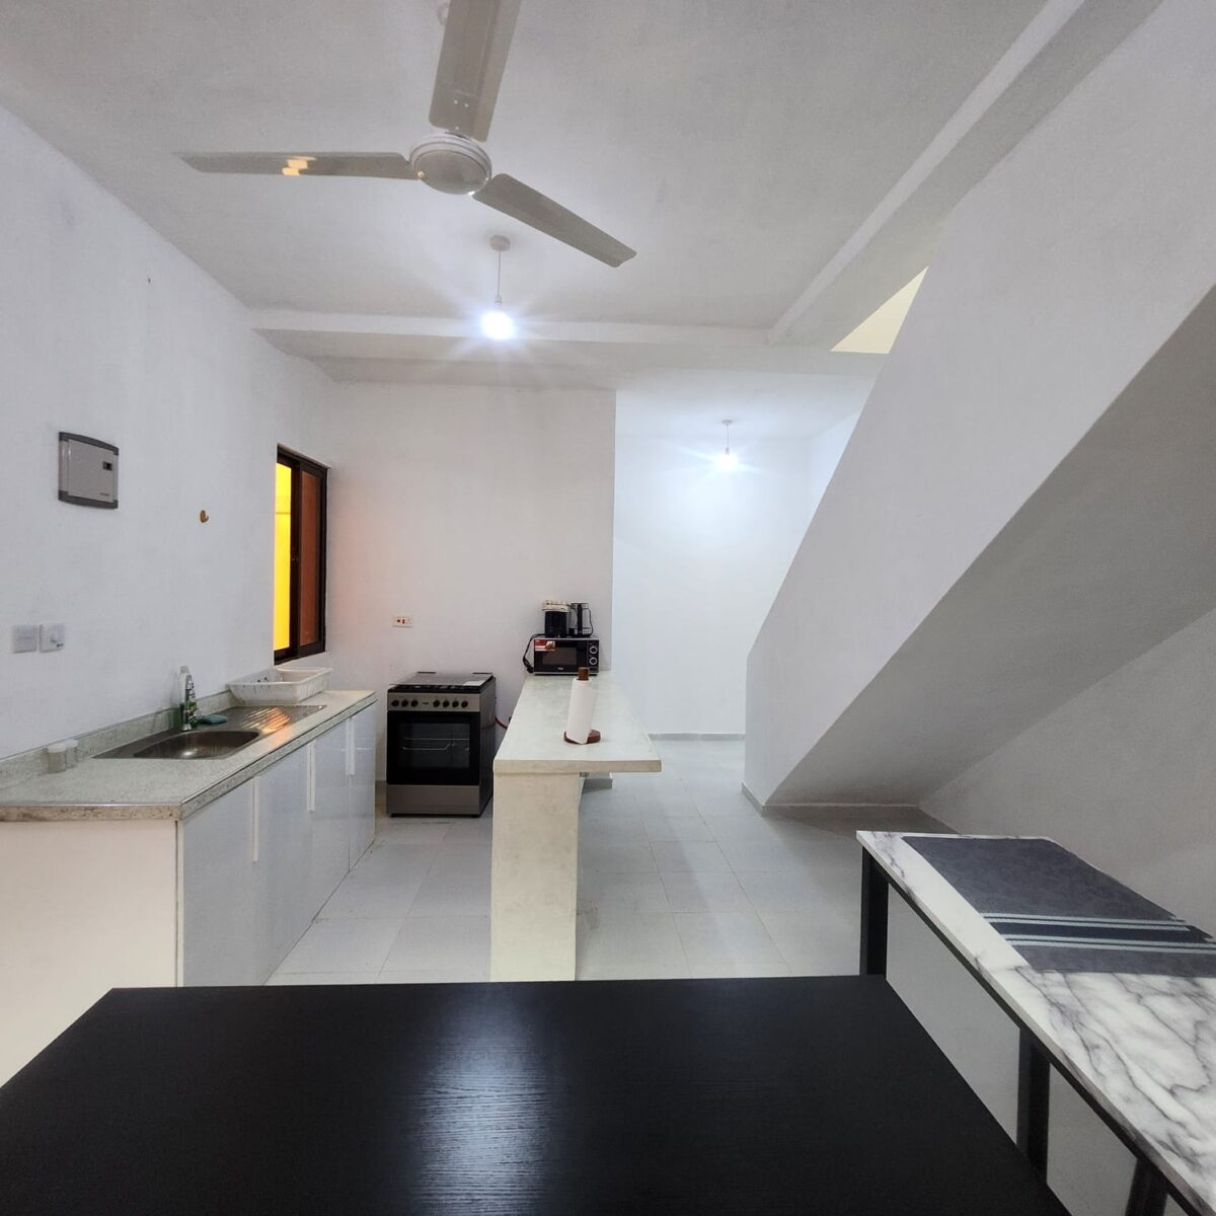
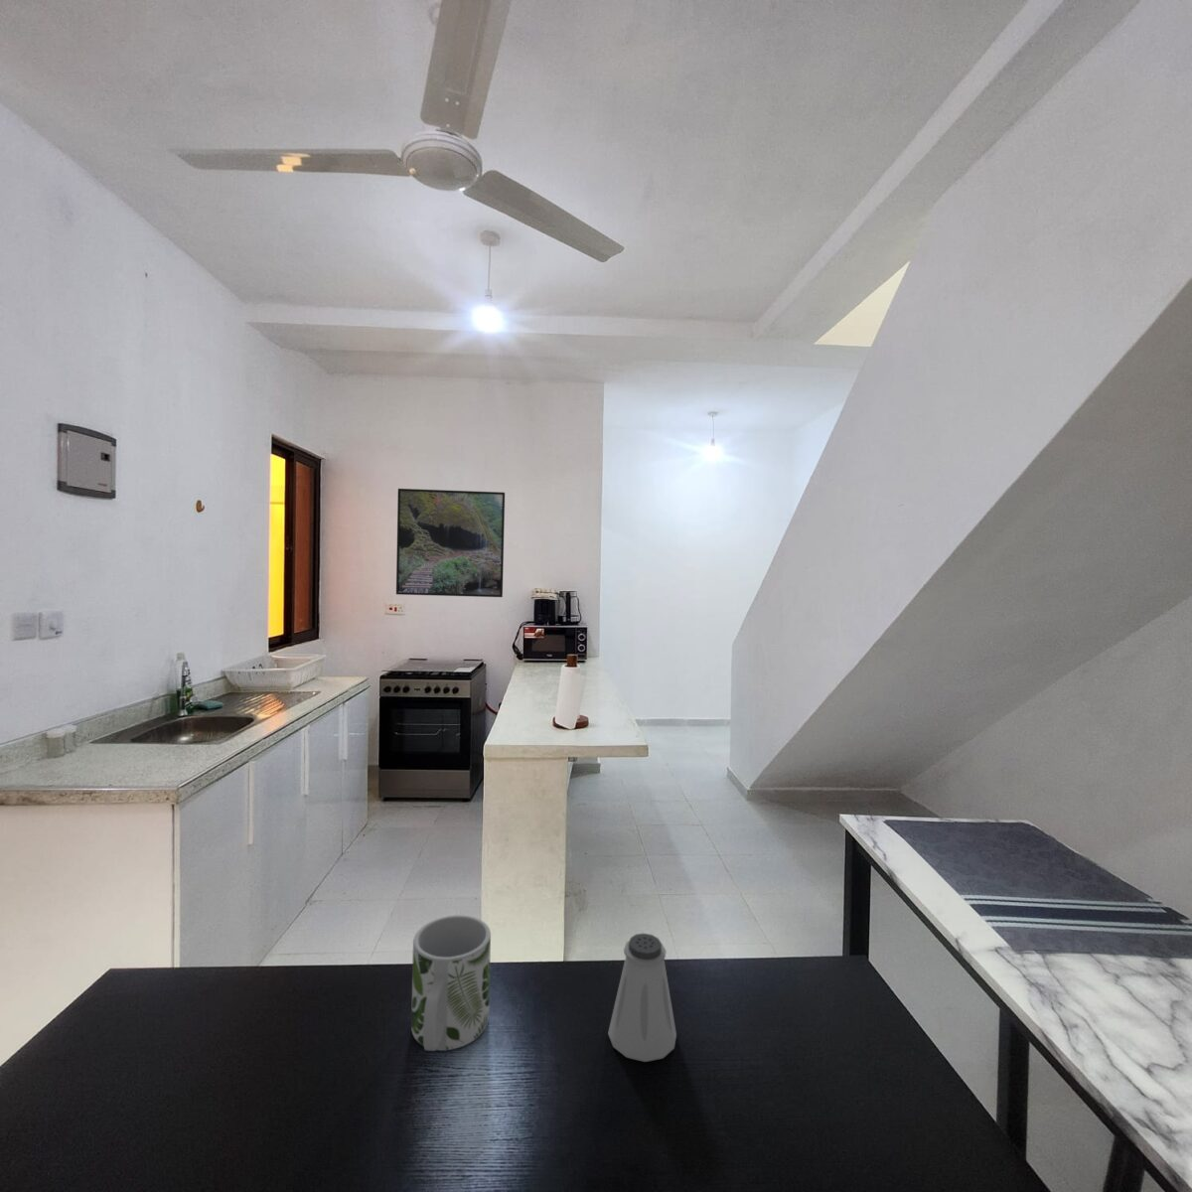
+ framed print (450, 543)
+ mug (446, 990)
+ saltshaker (644, 988)
